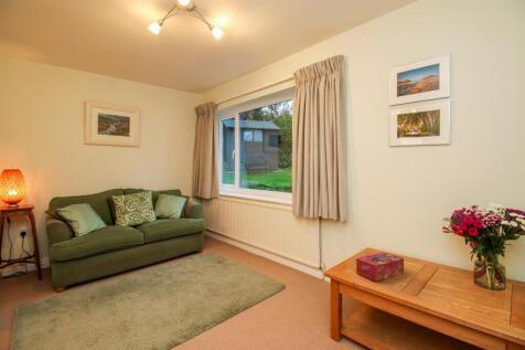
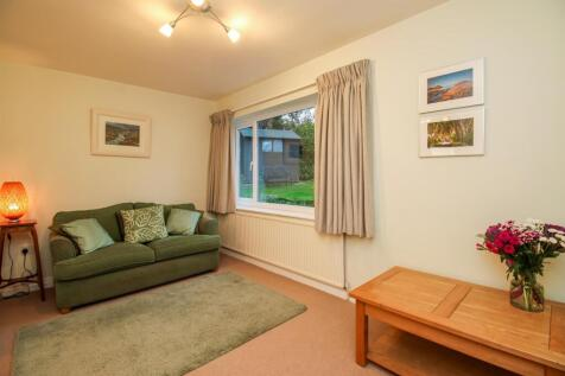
- tissue box (379, 265)
